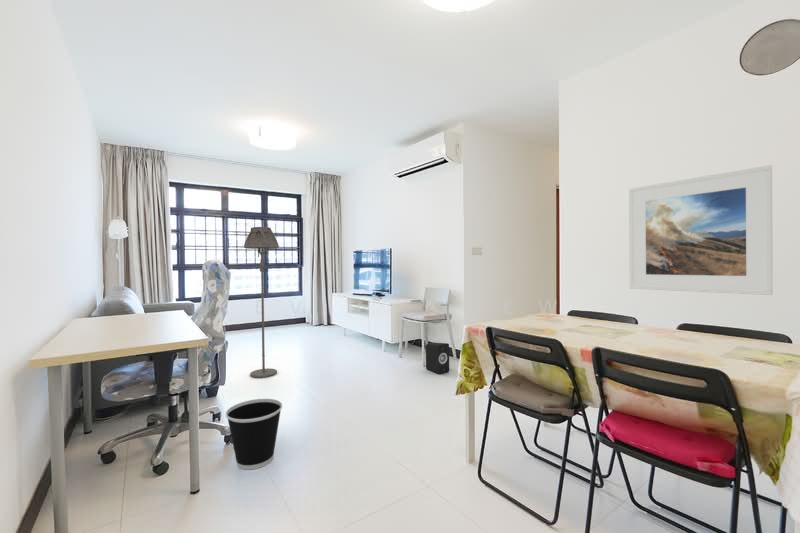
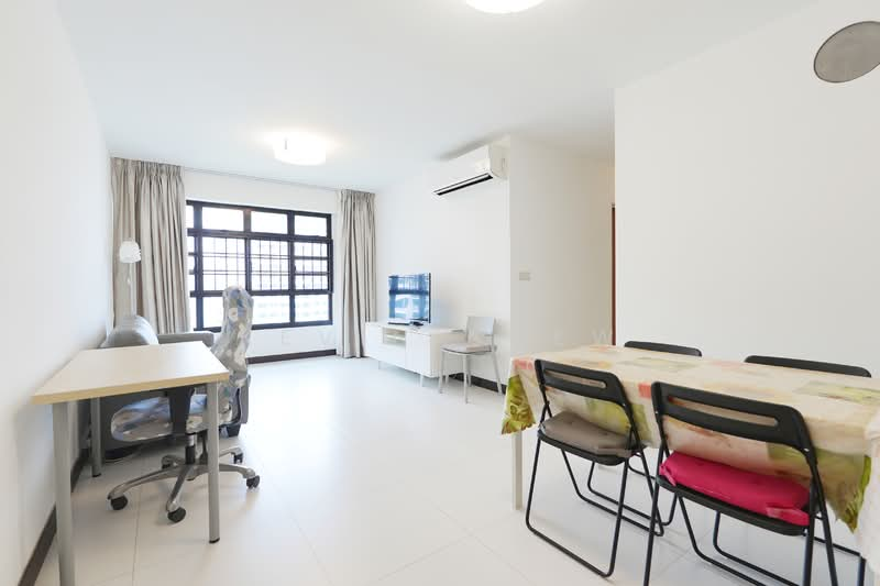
- wastebasket (255, 434)
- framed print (691, 235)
- speaker (437, 356)
- floor lamp (262, 300)
